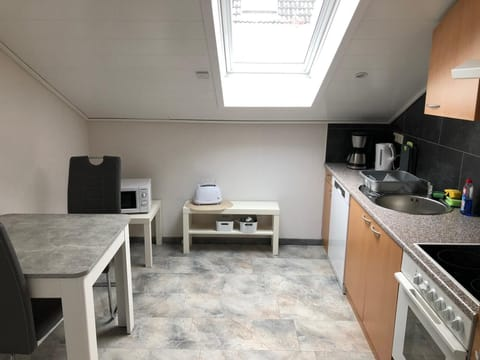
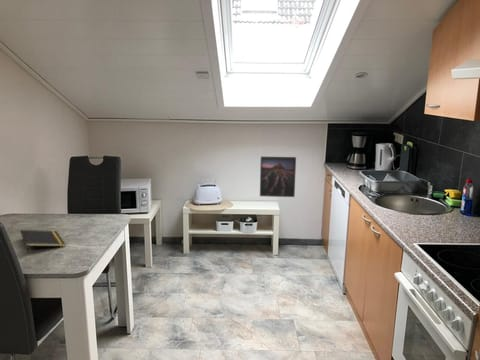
+ notepad (42, 238)
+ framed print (277, 176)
